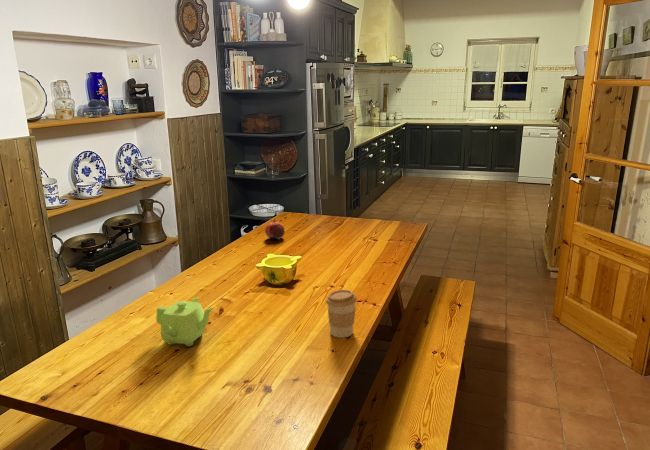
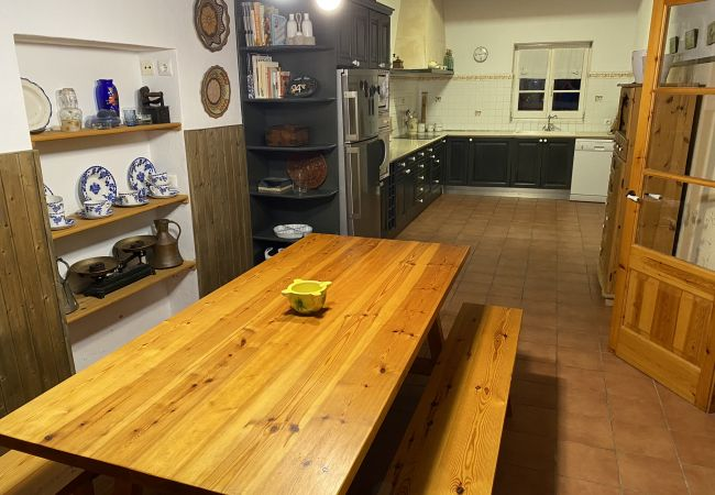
- coffee cup (341, 312)
- fruit (275, 228)
- teapot (185, 321)
